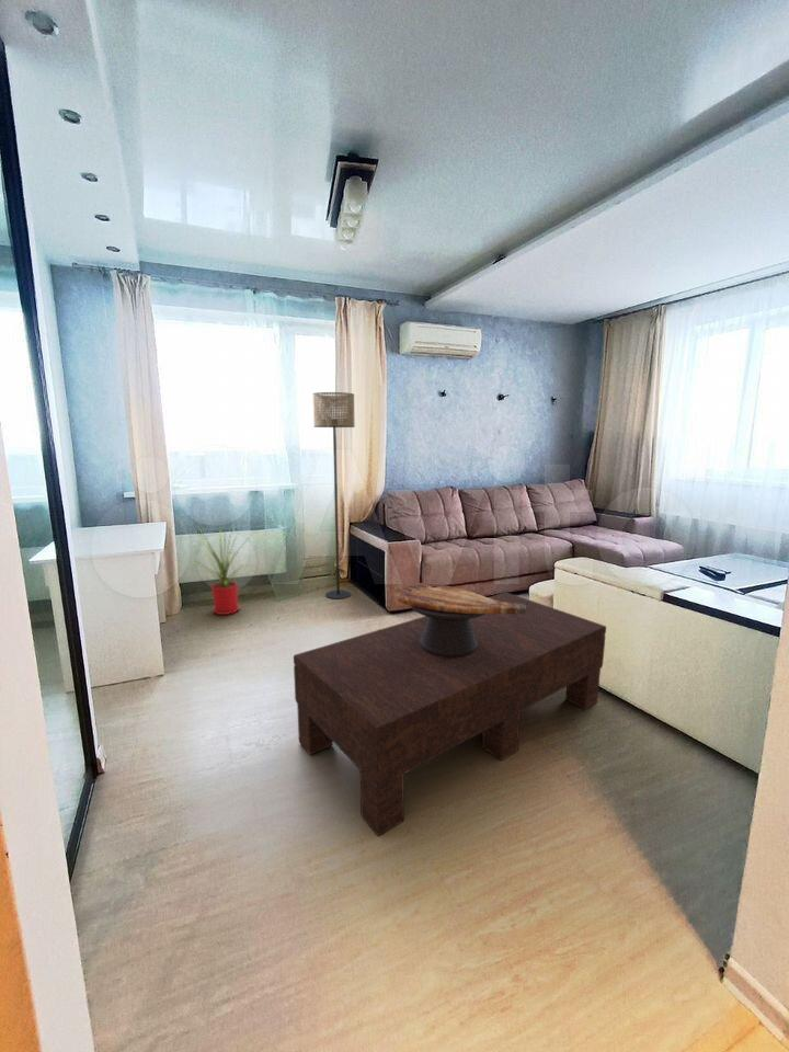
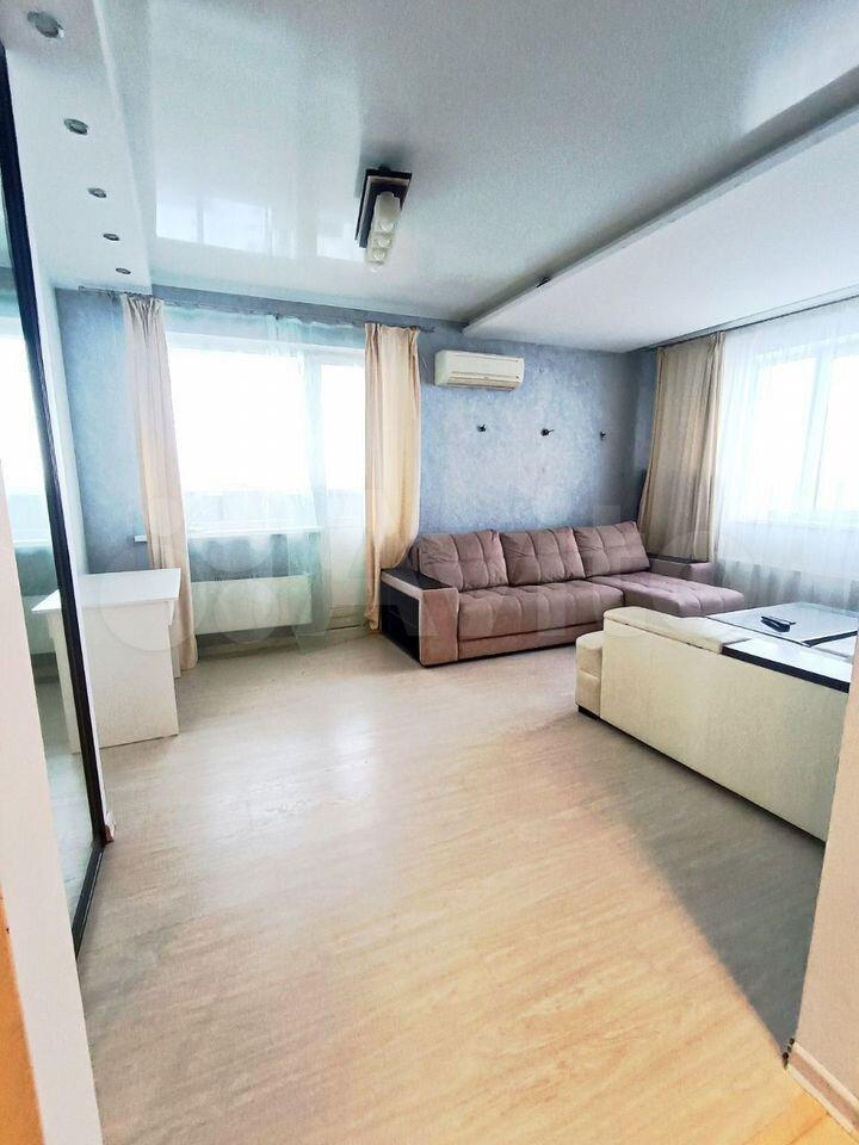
- house plant (224, 568)
- floor lamp (335, 499)
- coffee table (459, 681)
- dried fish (454, 620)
